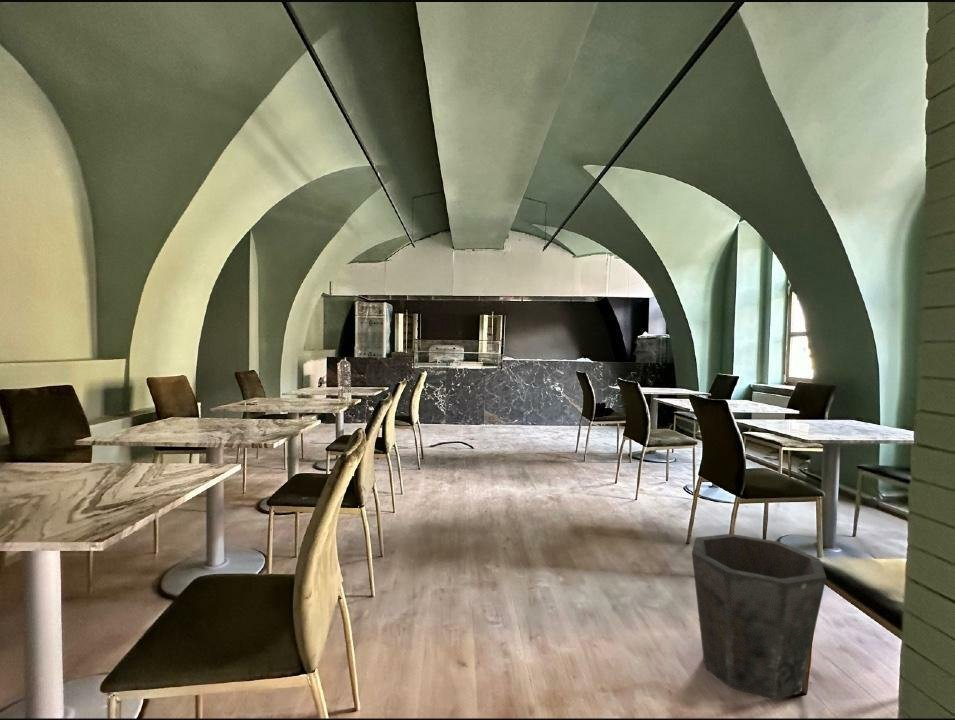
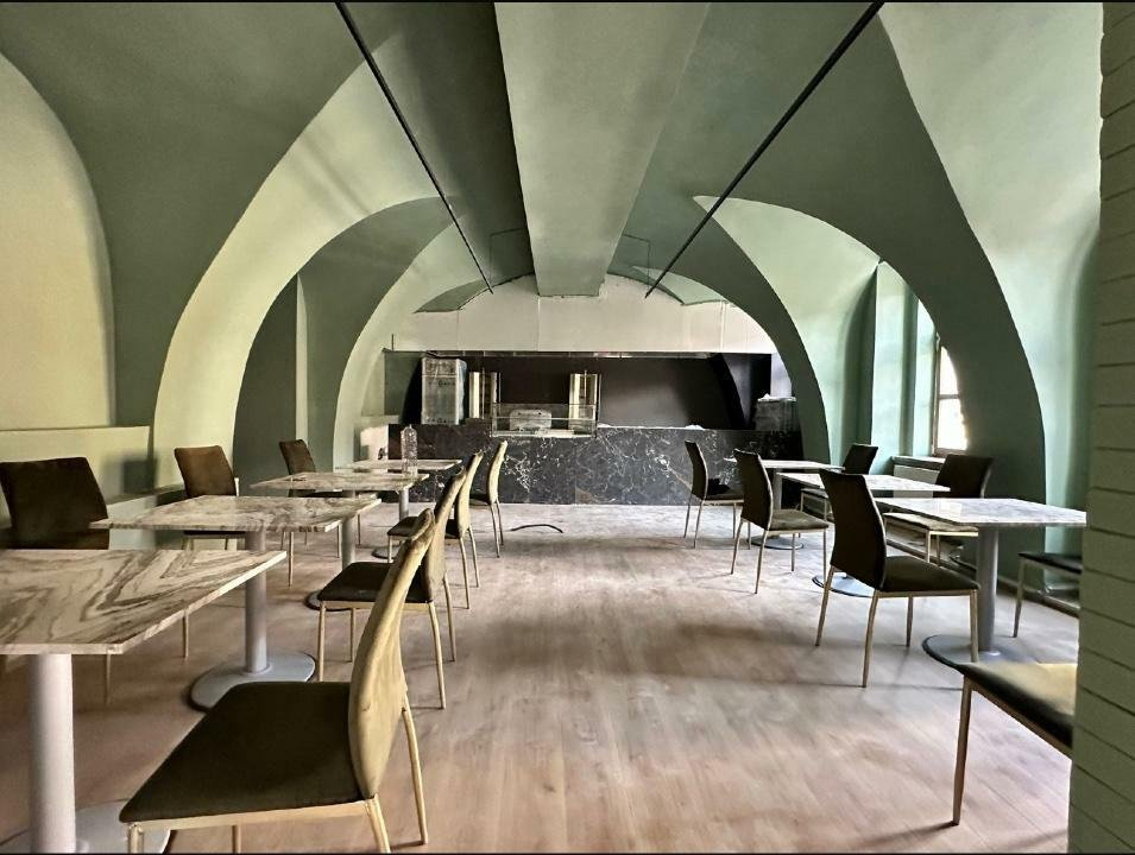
- waste bin (752, 613)
